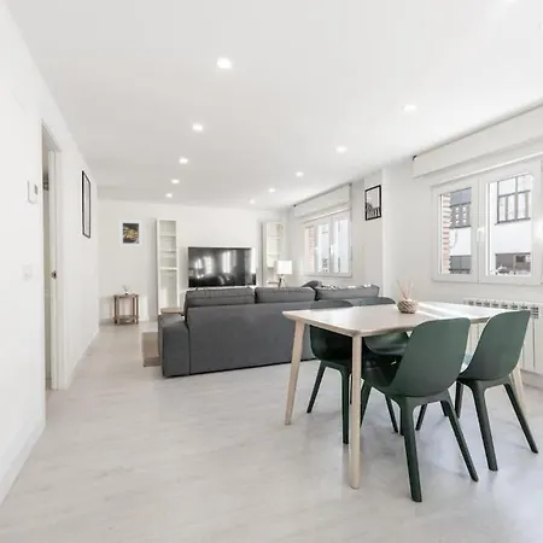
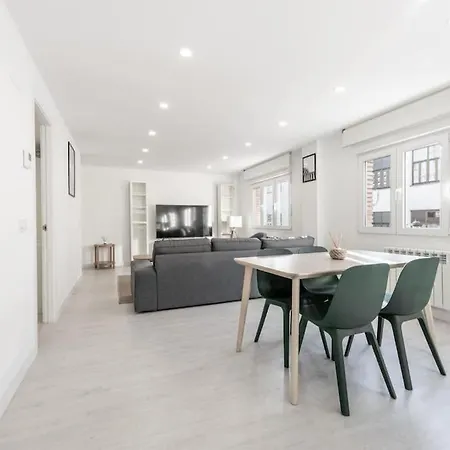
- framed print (130, 233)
